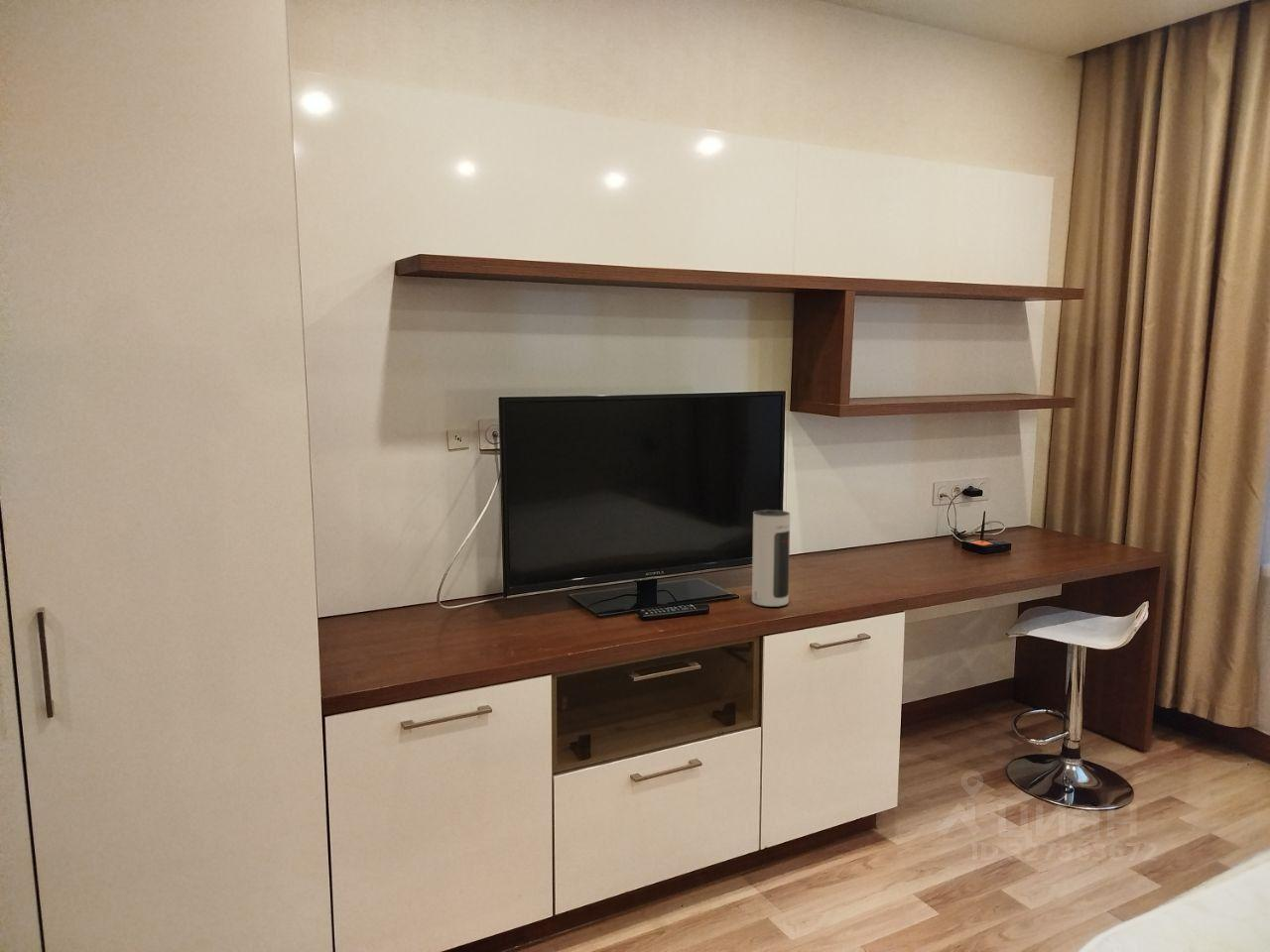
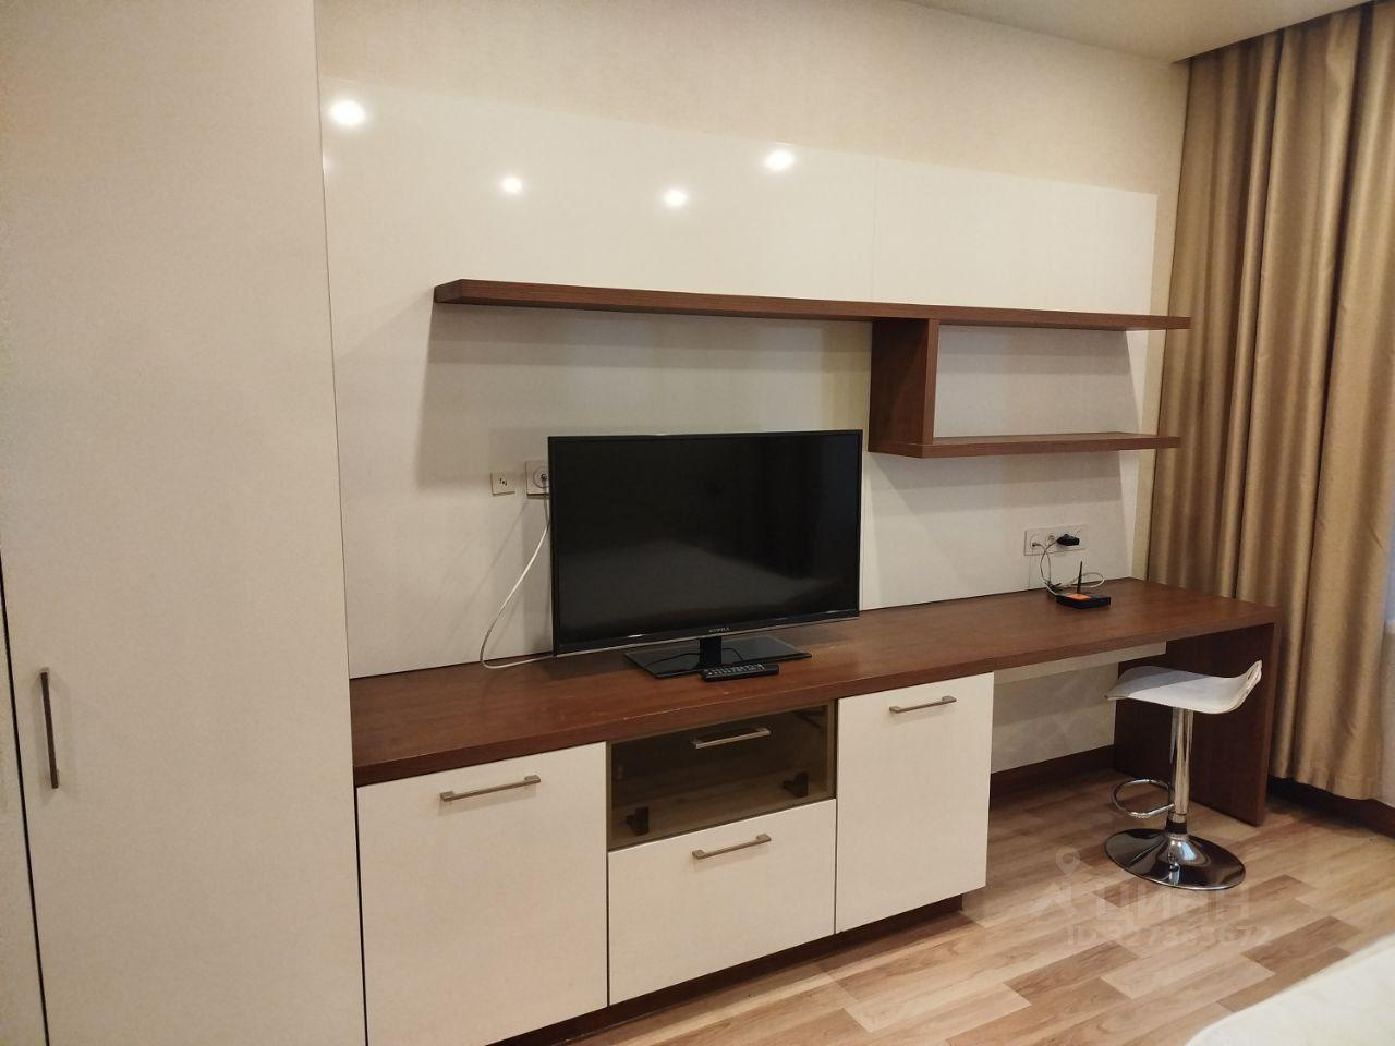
- speaker (770, 556)
